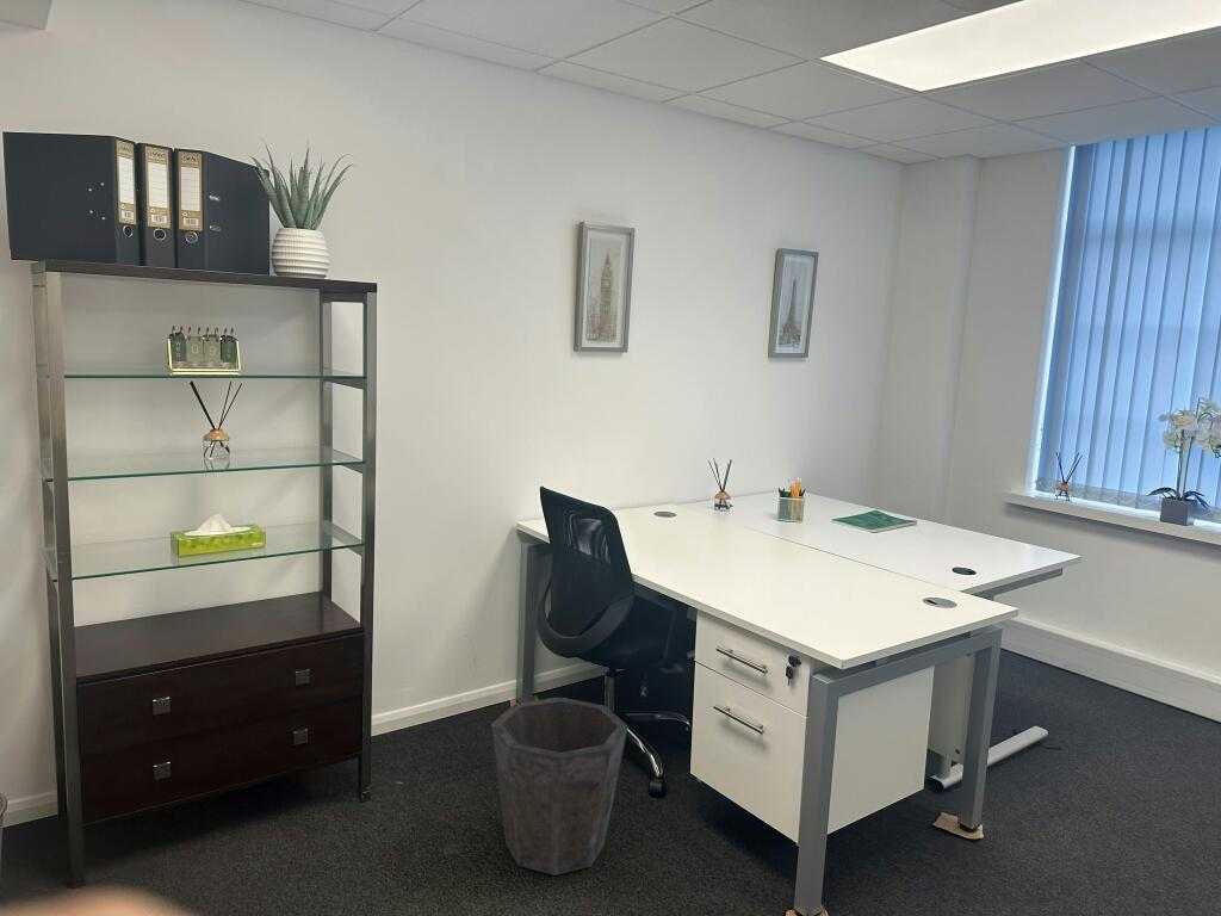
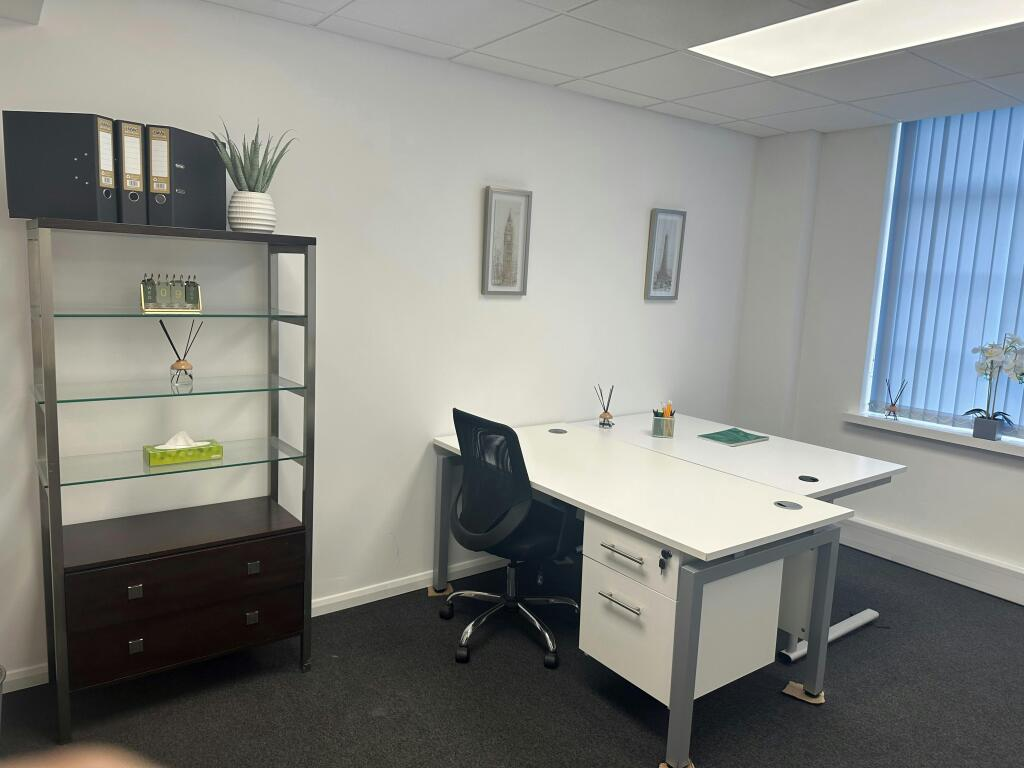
- waste bin (557, 785)
